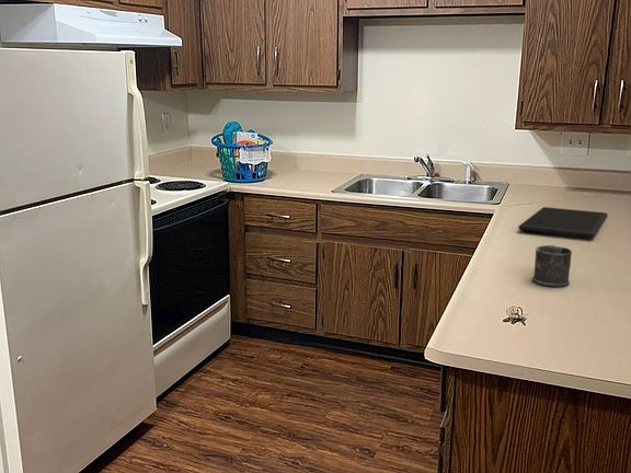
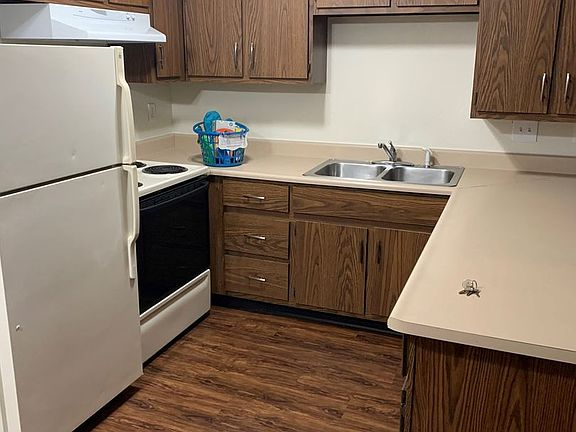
- cutting board (564, 220)
- mug (551, 264)
